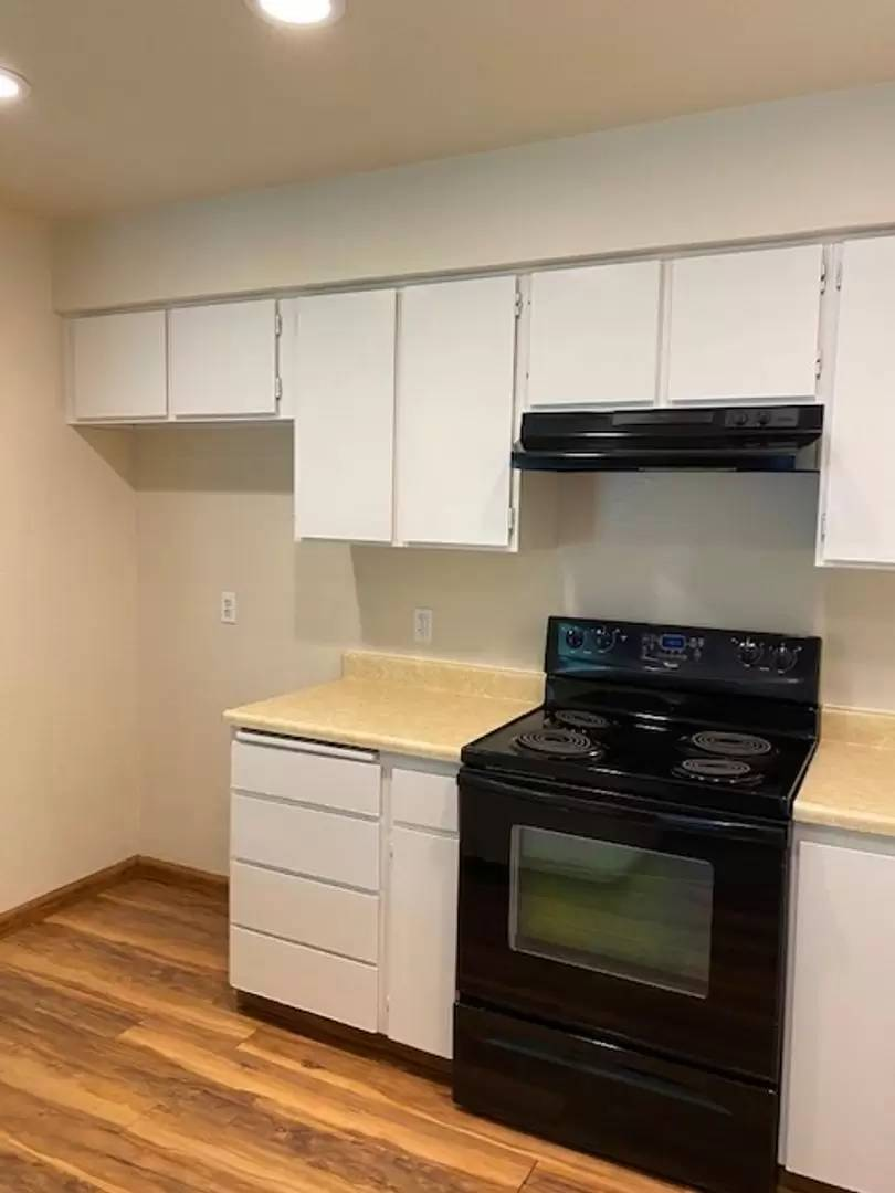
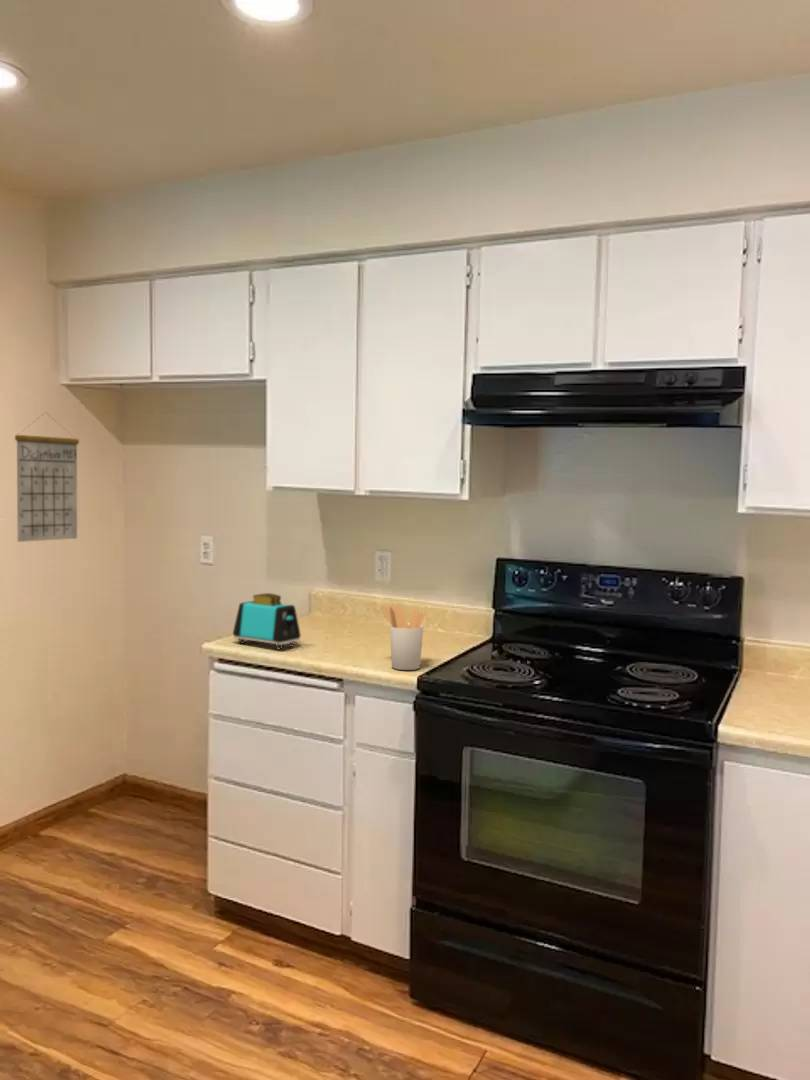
+ calendar (48, 476)
+ toaster (266, 619)
+ utensil holder (401, 635)
